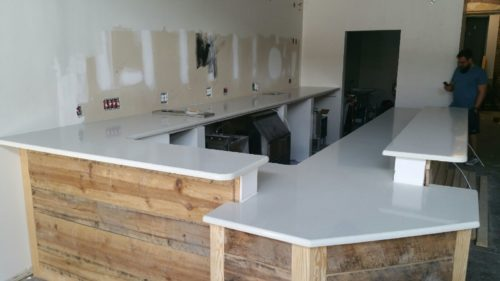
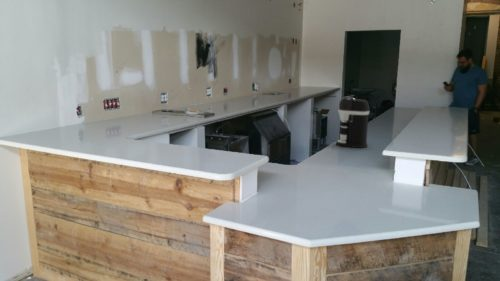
+ coffee maker (352, 121)
